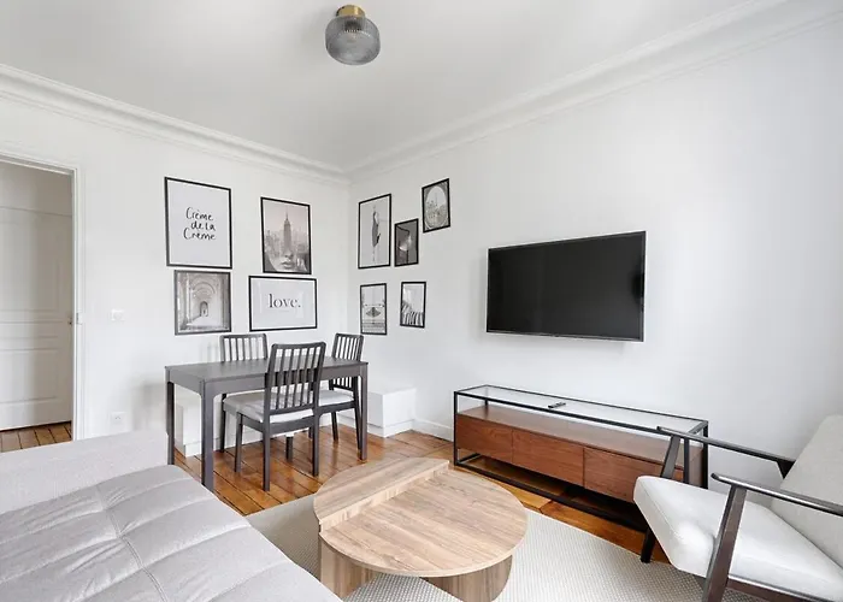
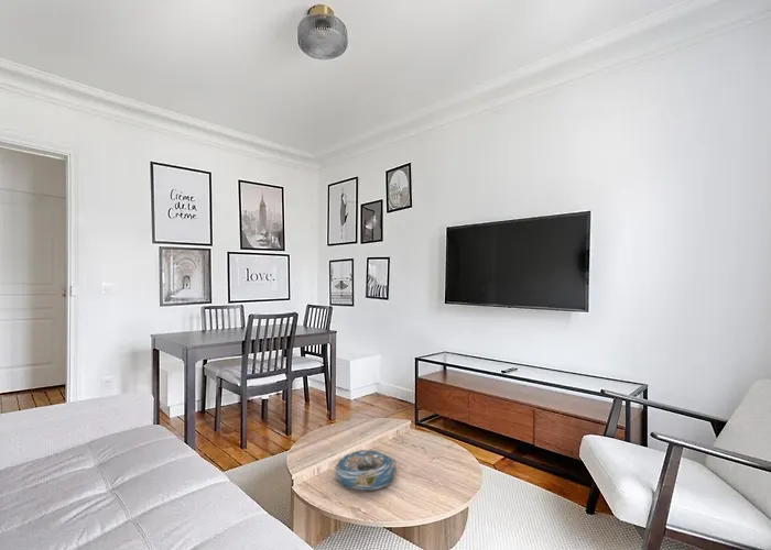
+ decorative bowl (366, 468)
